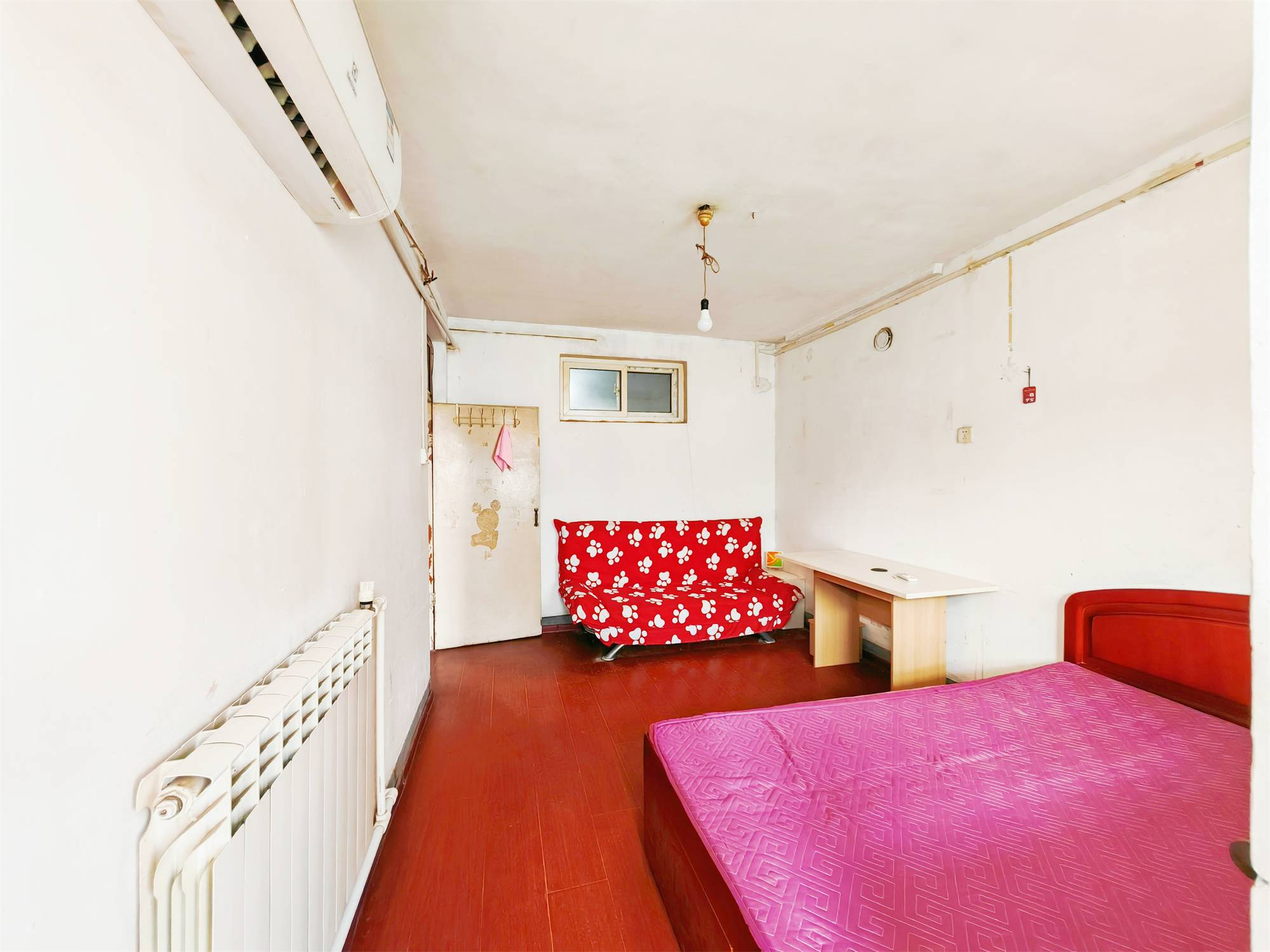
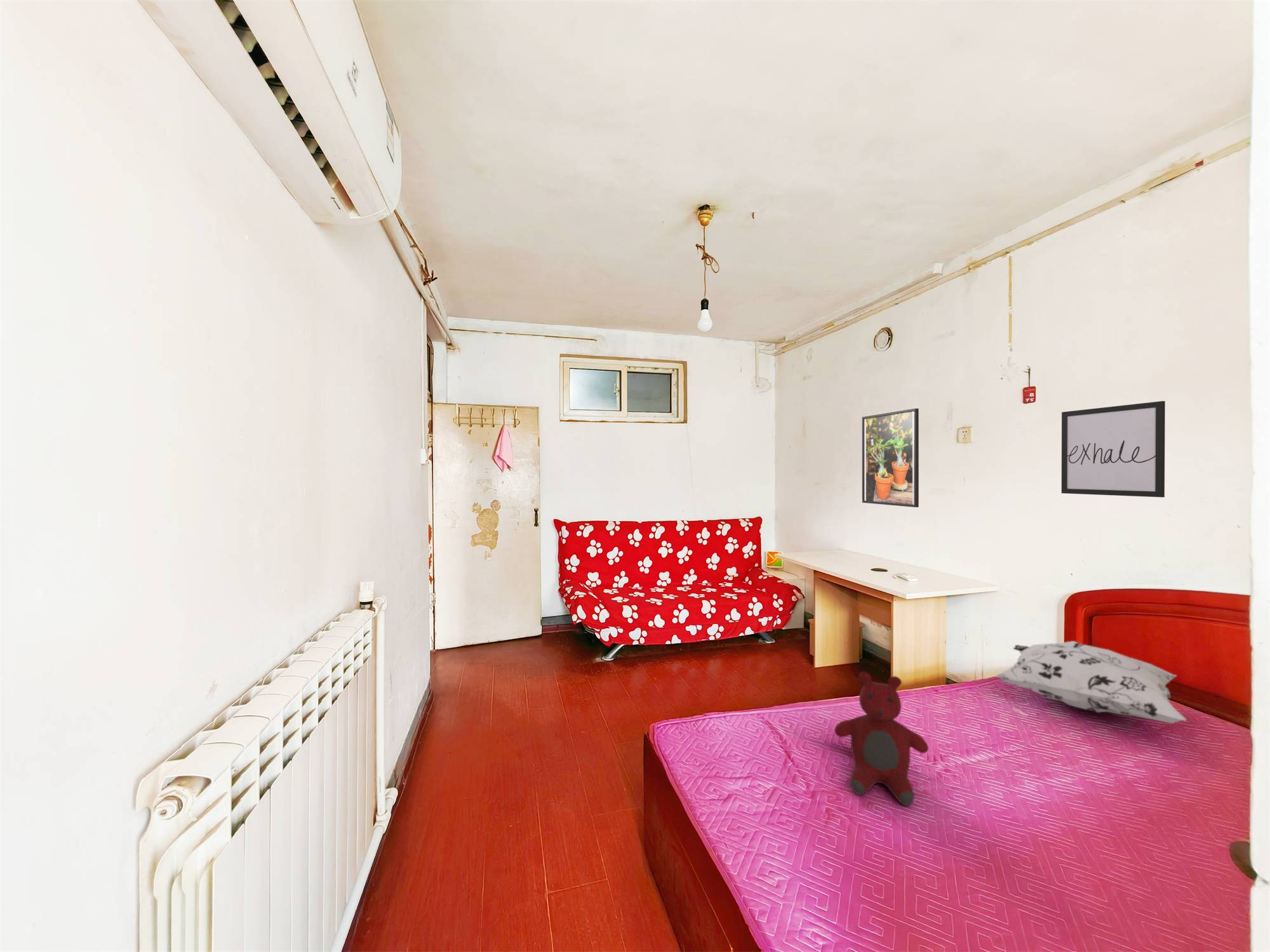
+ wall art (1109, 451)
+ decorative pillow (1085, 676)
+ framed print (888, 459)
+ teddy bear (880, 732)
